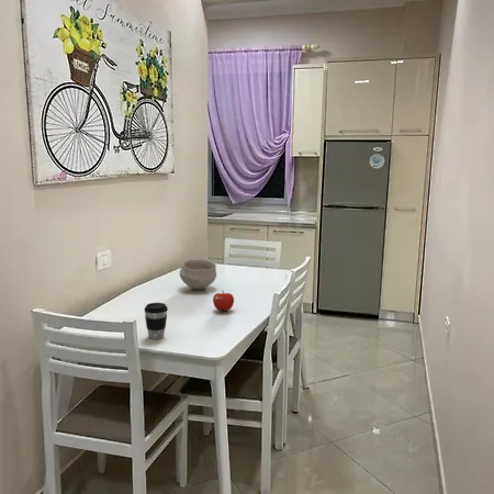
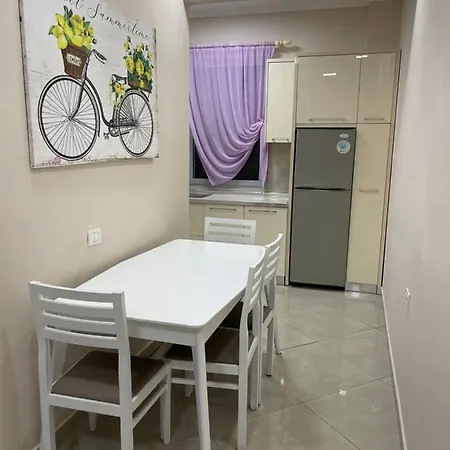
- fruit (223, 300)
- bowl (198, 274)
- coffee cup (156, 321)
